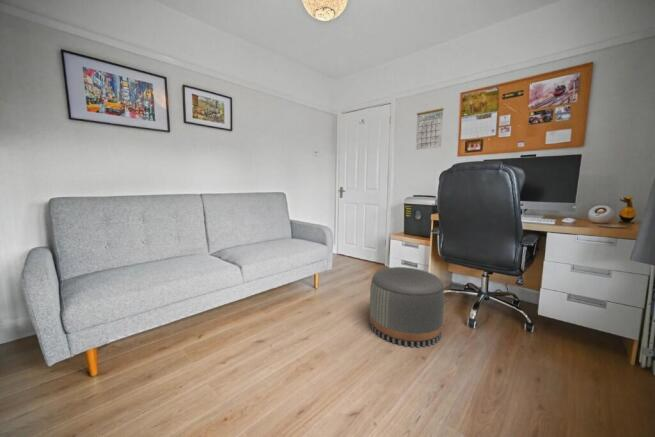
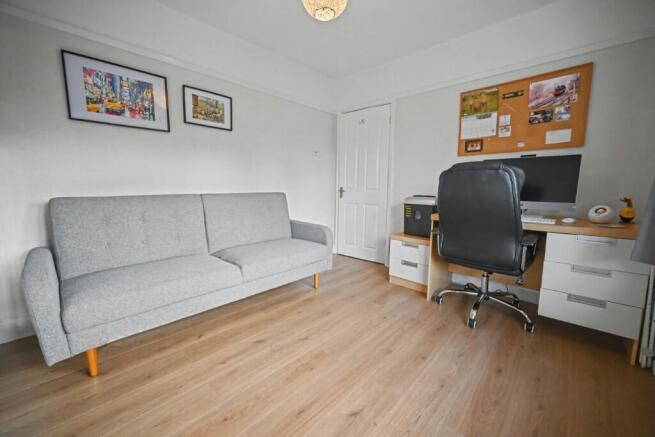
- pouf (405, 299)
- calendar (429, 125)
